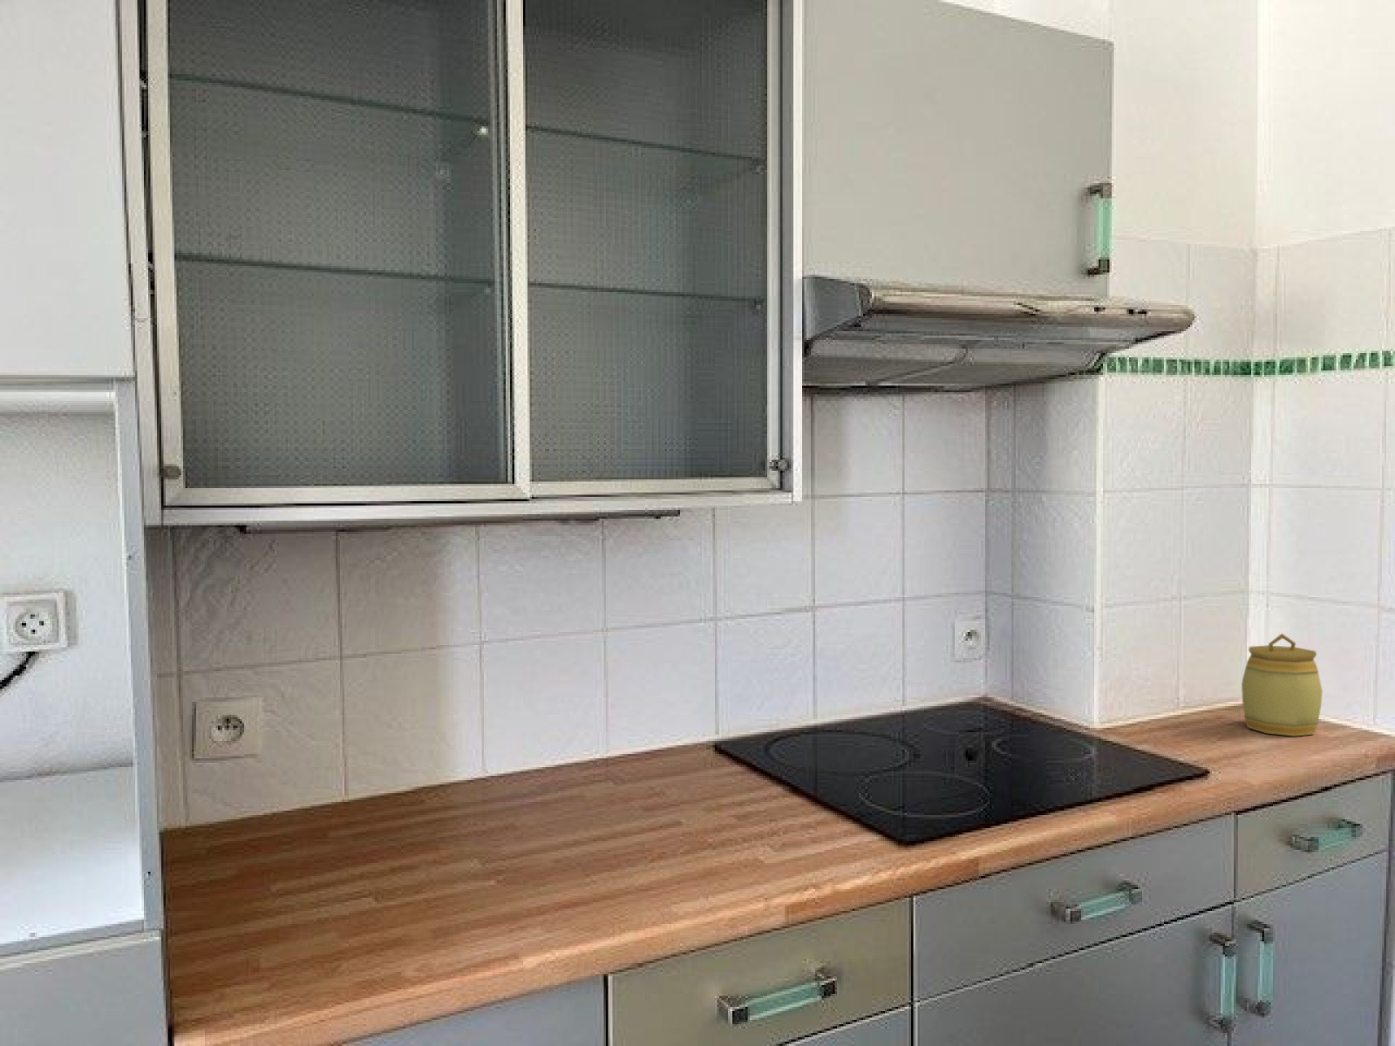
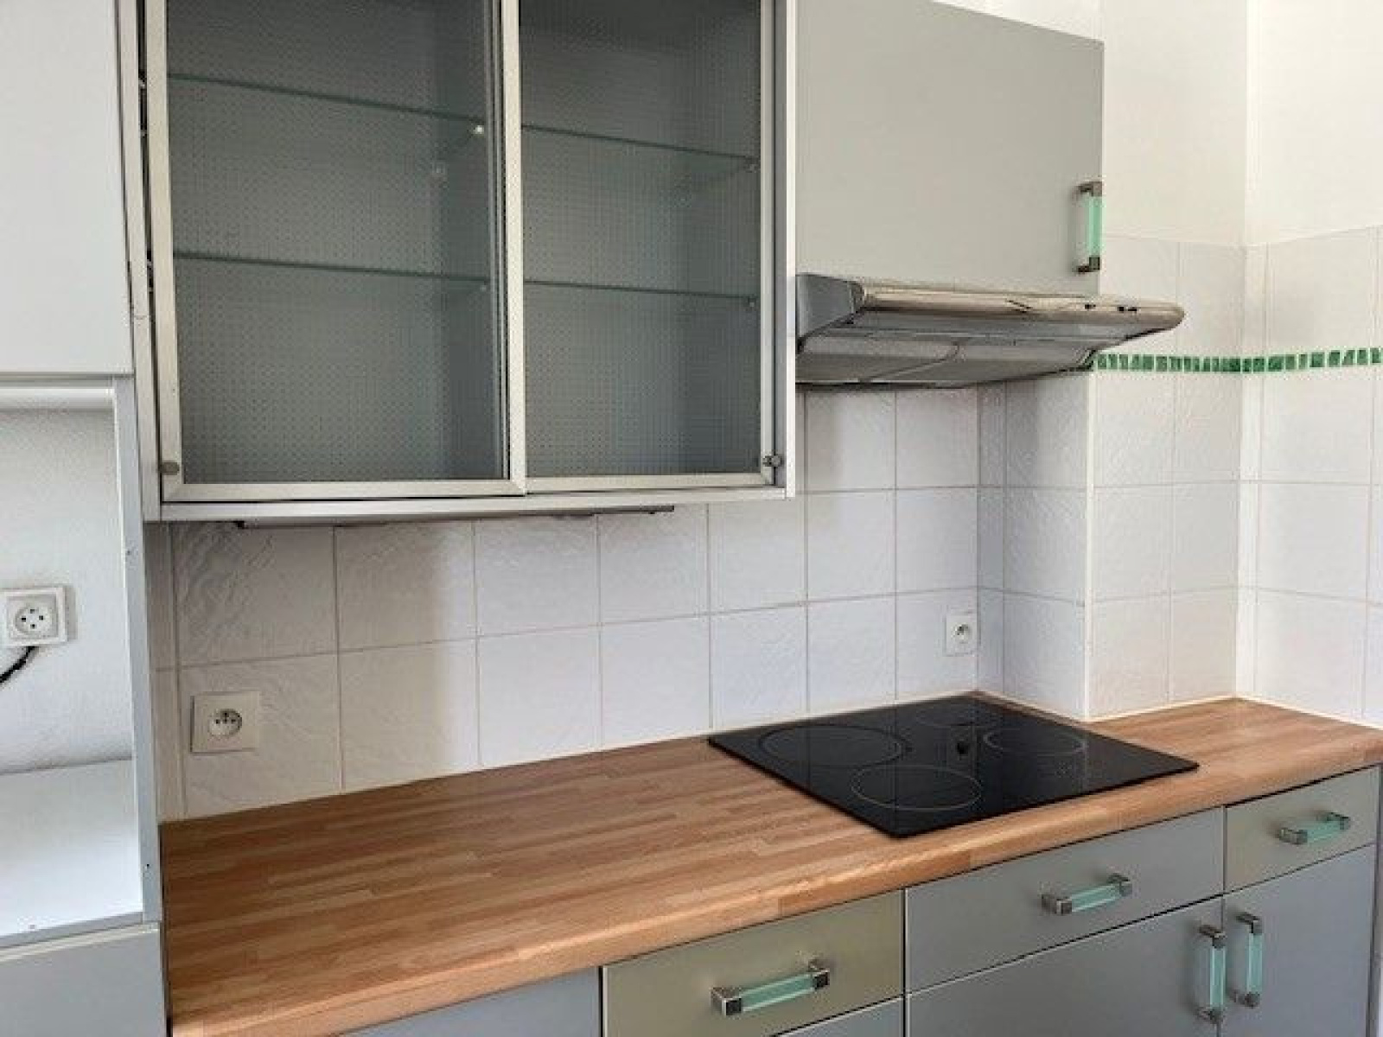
- jar (1281, 681)
